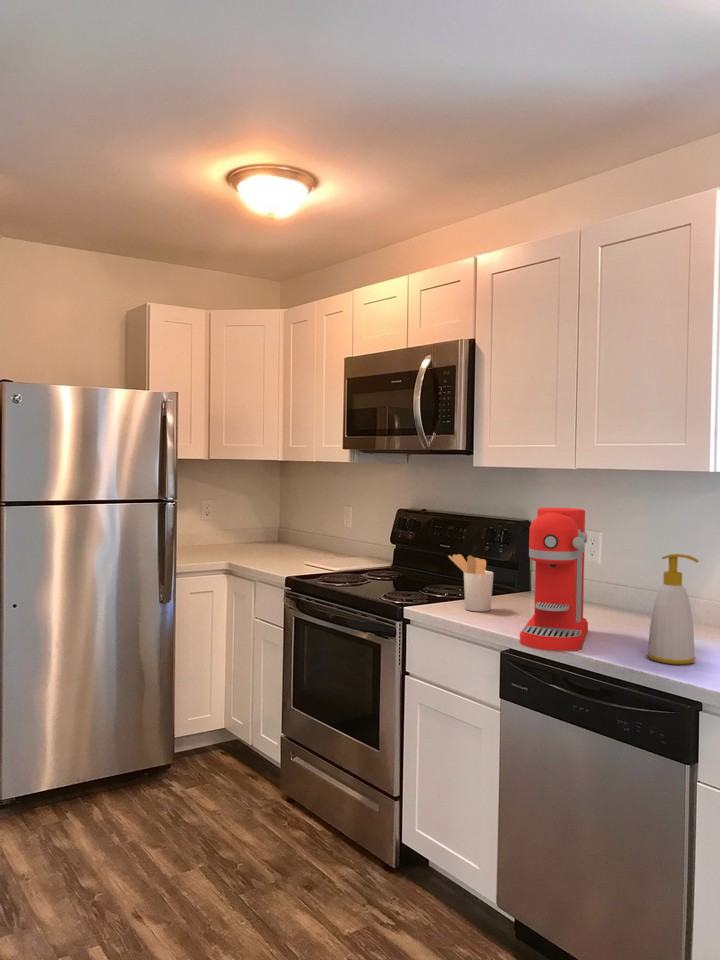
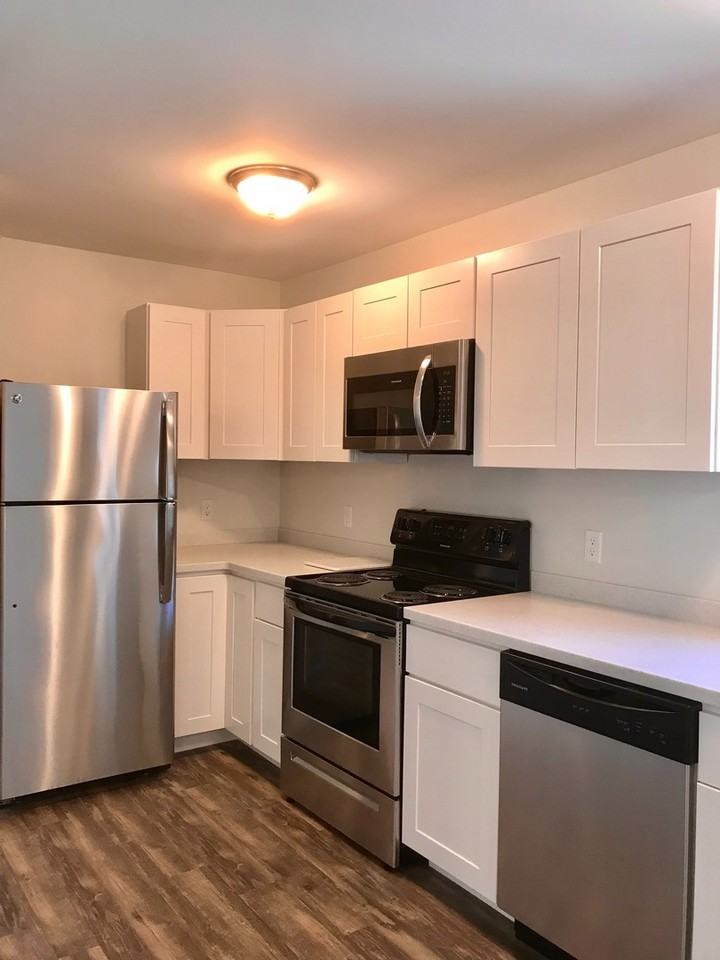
- soap bottle (672, 606)
- utensil holder (470, 580)
- coffee maker (558, 574)
